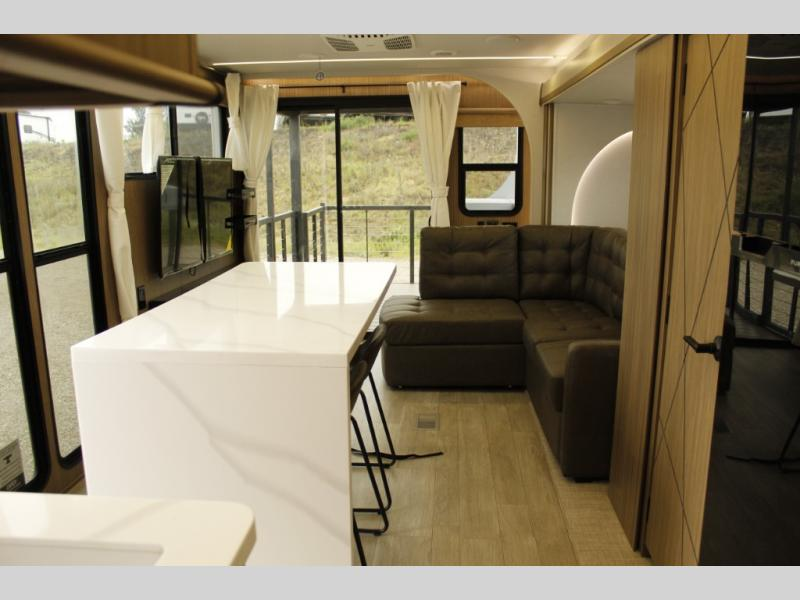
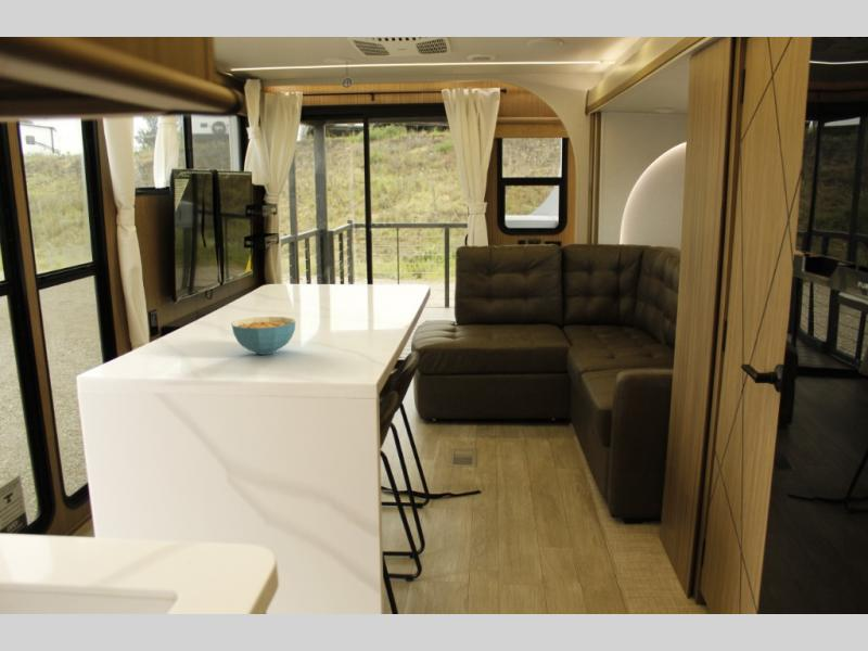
+ cereal bowl (264, 336)
